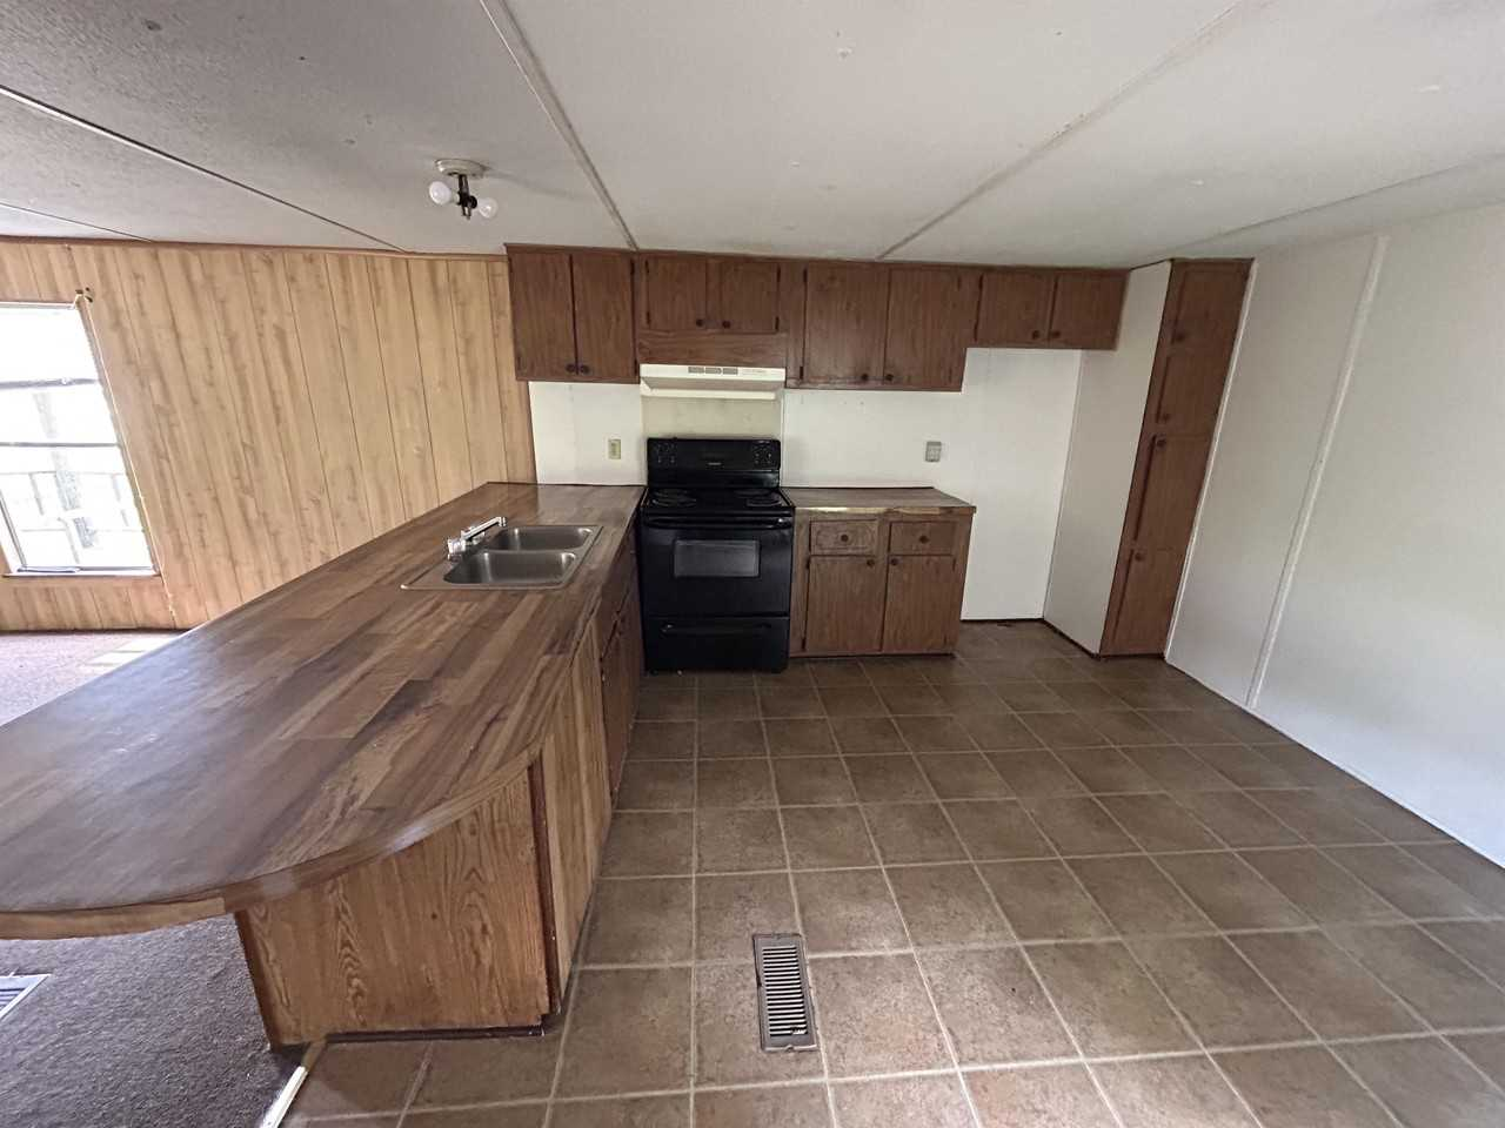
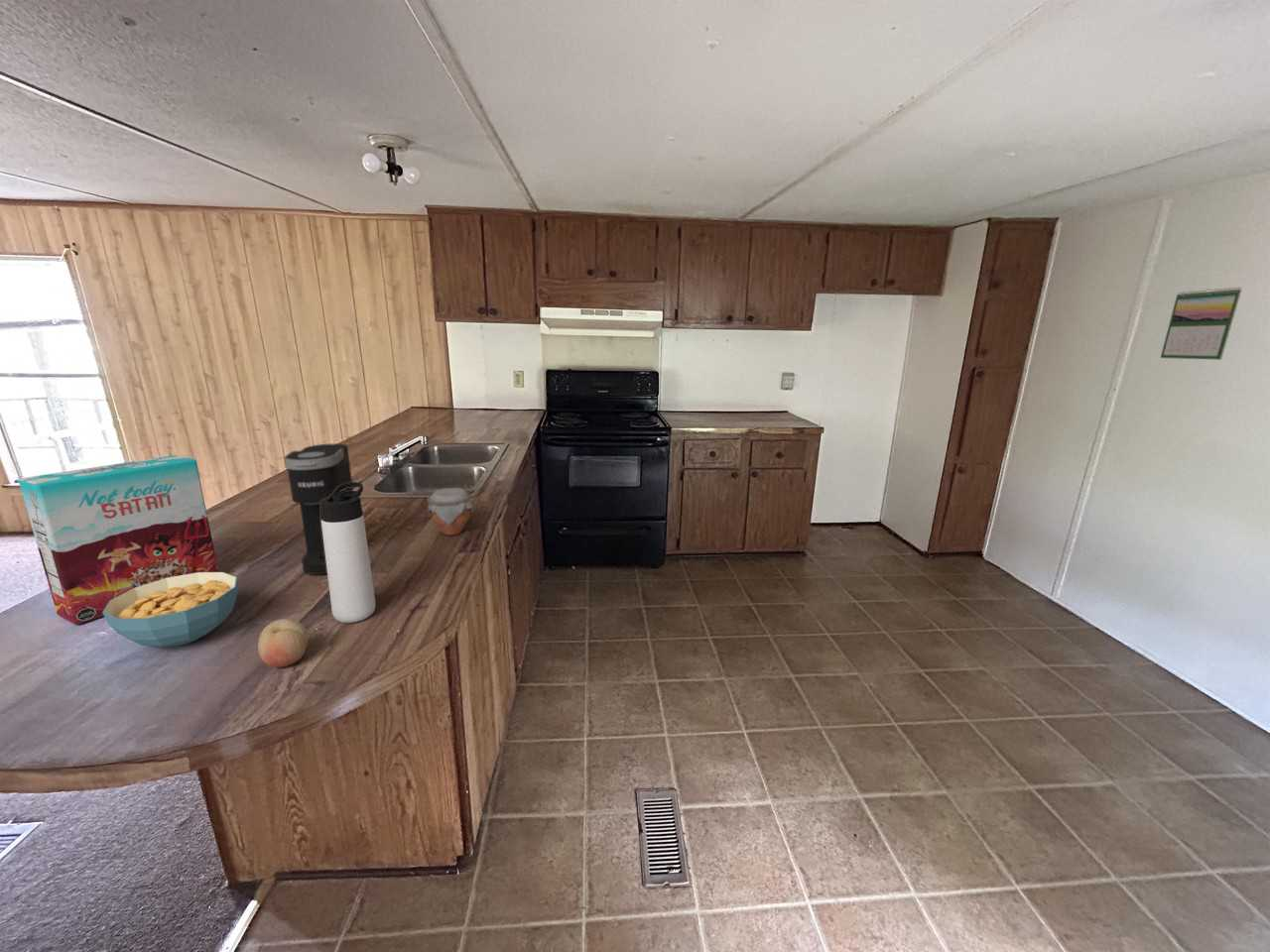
+ thermos bottle (350, 551)
+ calendar (1199, 323)
+ jar (450, 512)
+ cereal bowl (180, 615)
+ coffee maker (324, 498)
+ fruit (283, 643)
+ cereal box (130, 533)
